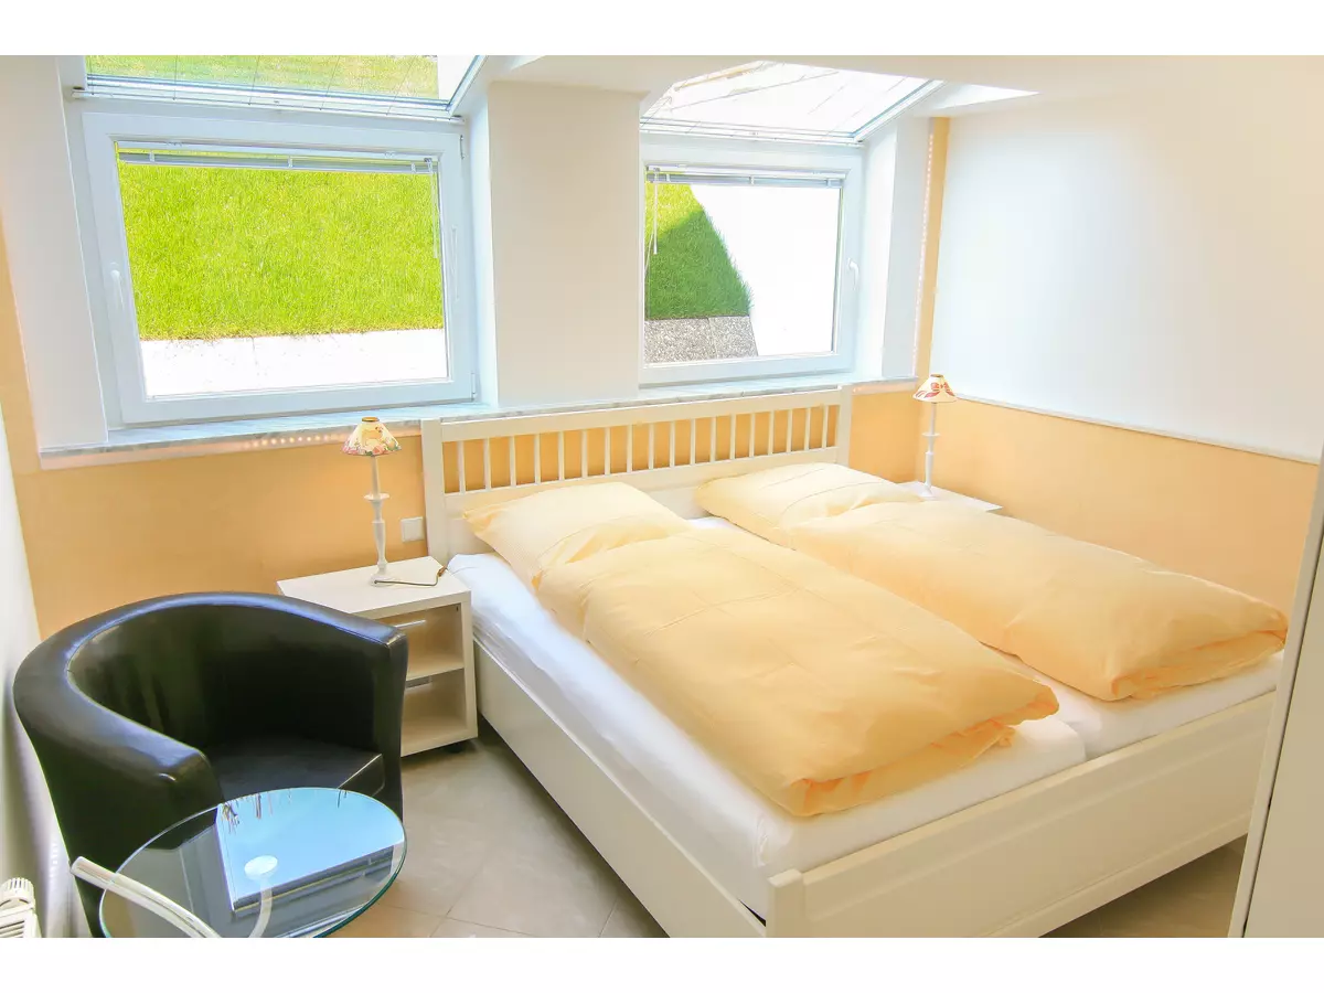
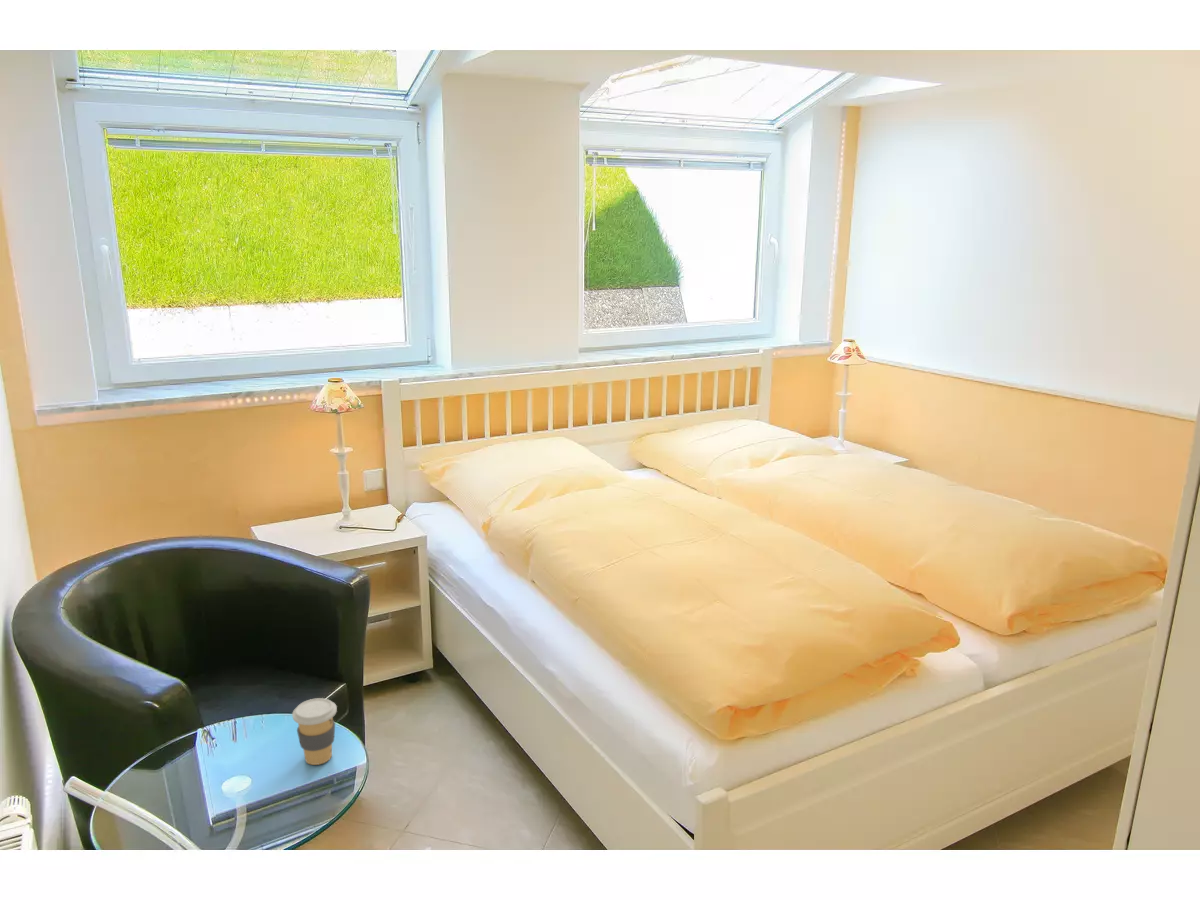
+ coffee cup (316, 732)
